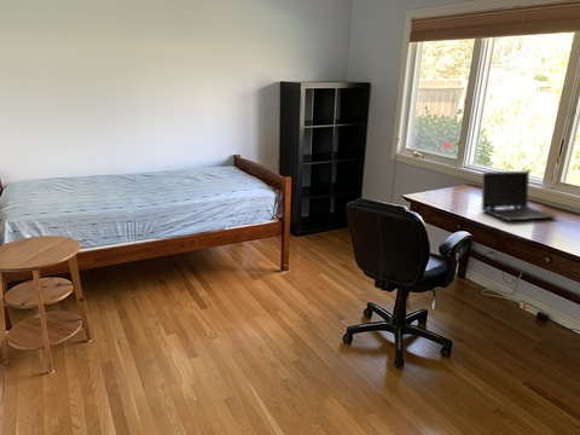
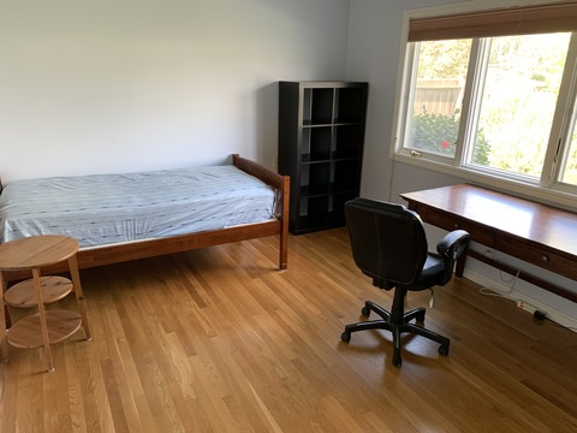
- laptop computer (518, 195)
